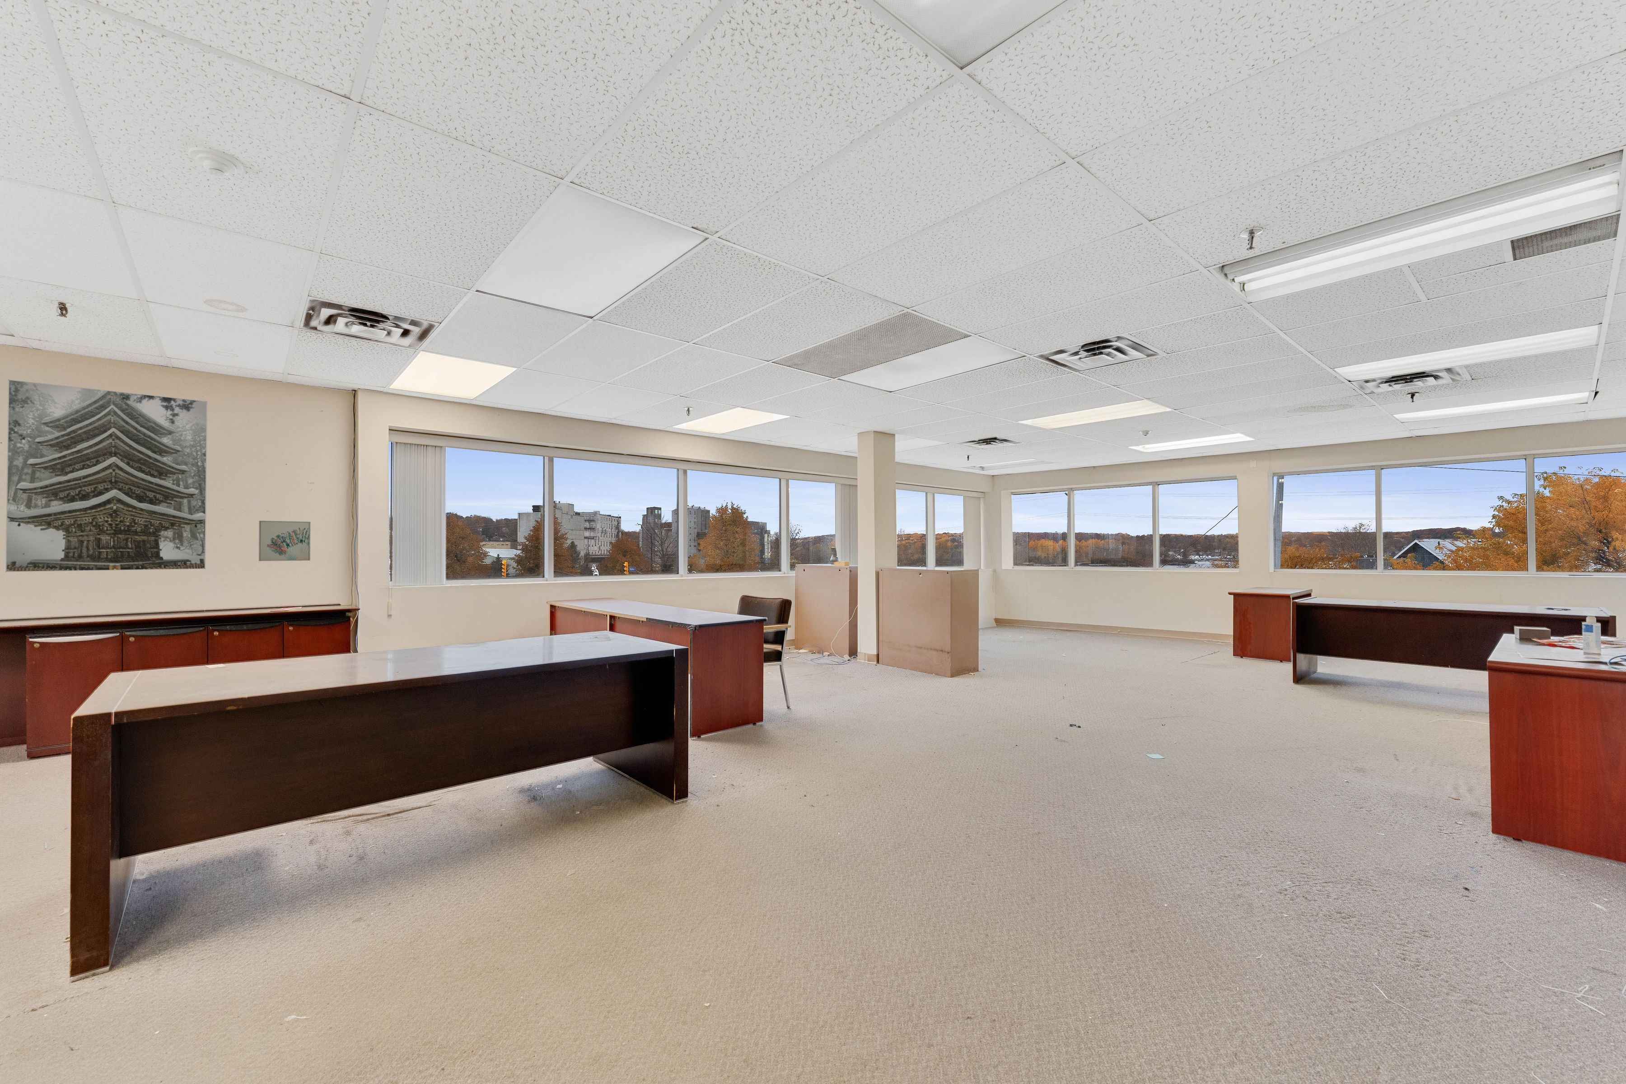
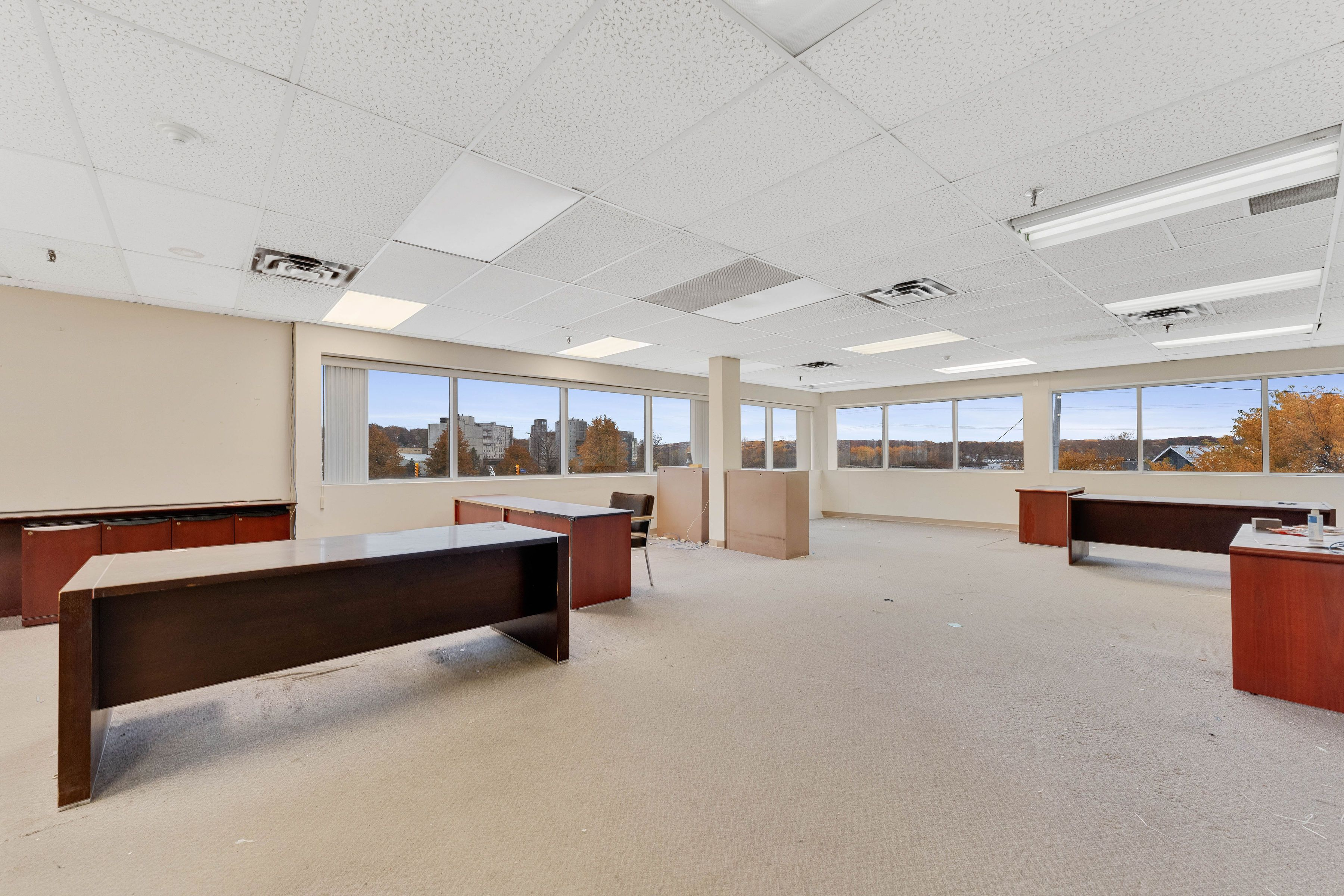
- wall art (286, 541)
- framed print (114, 480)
